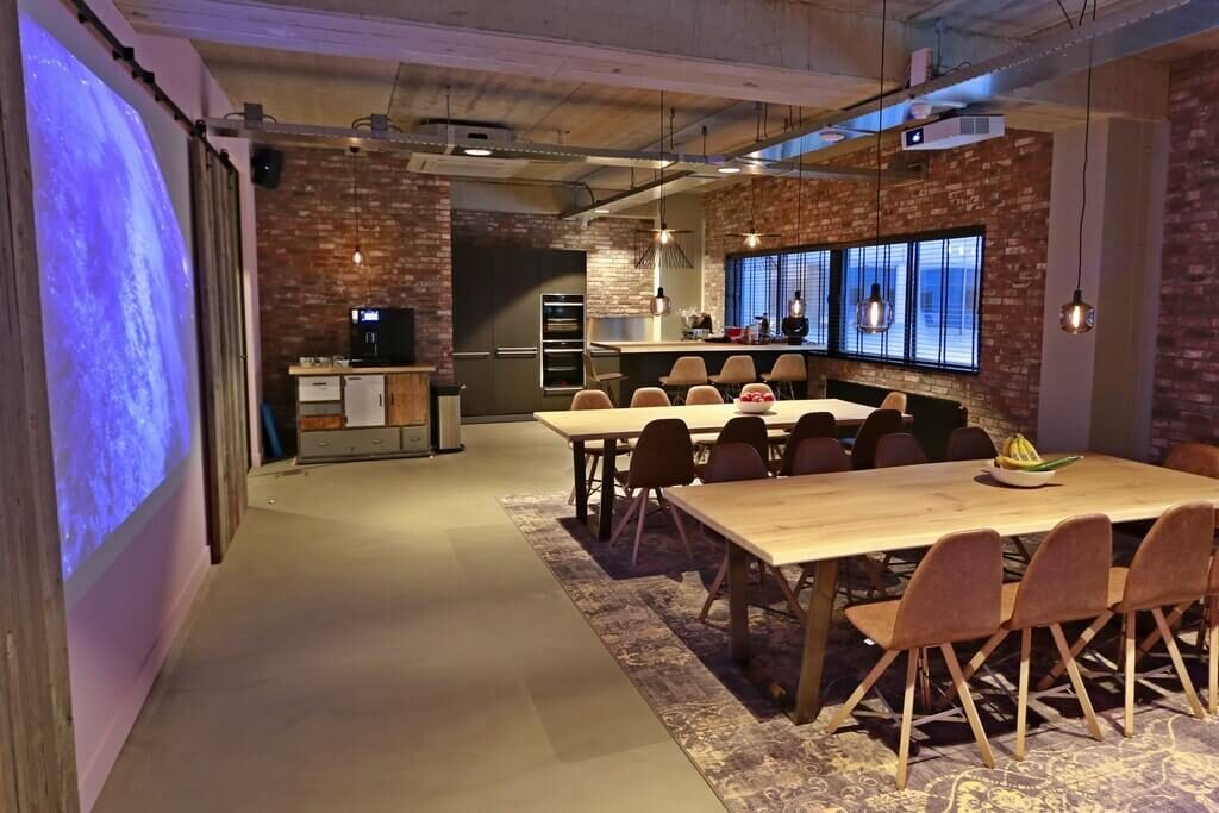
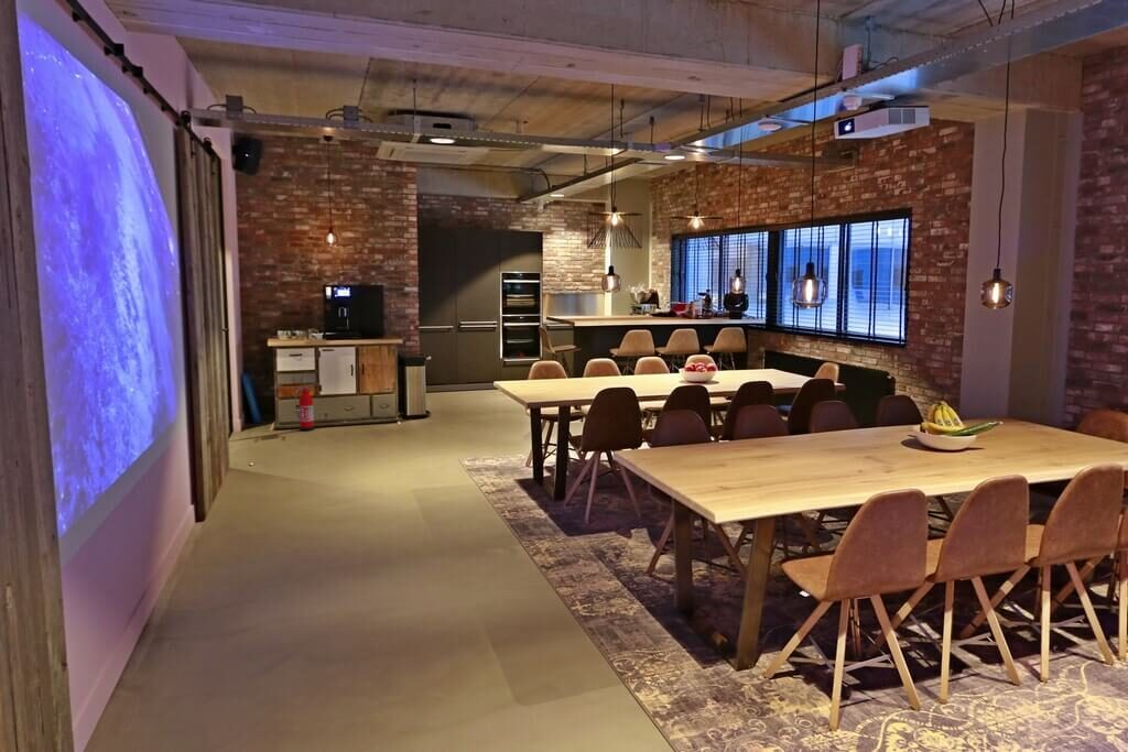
+ fire extinguisher (305, 406)
